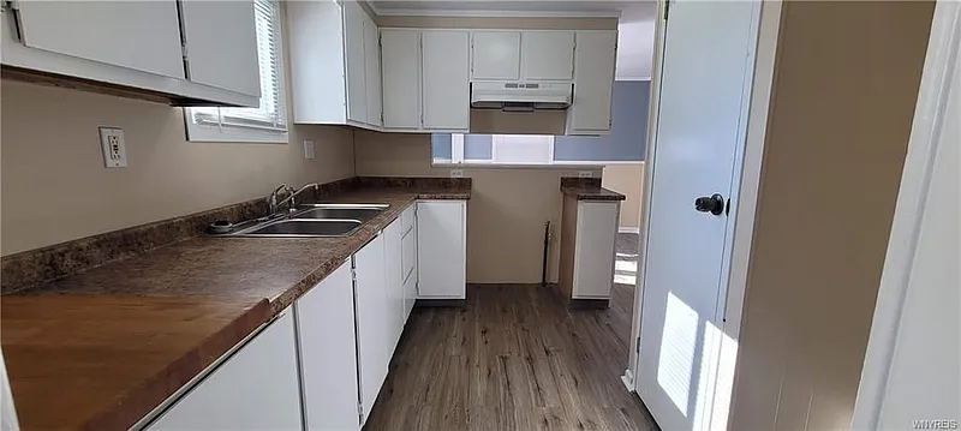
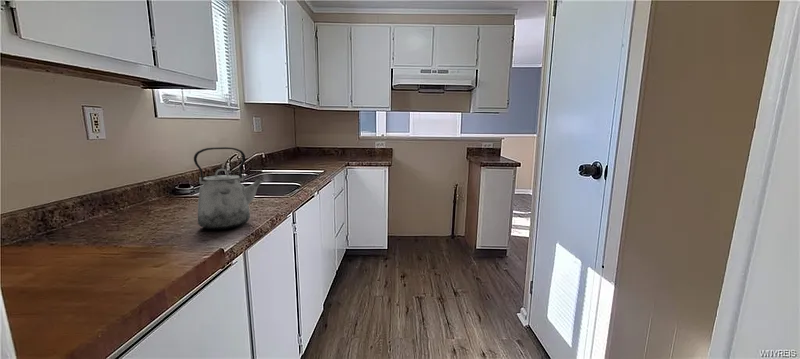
+ kettle (232, 186)
